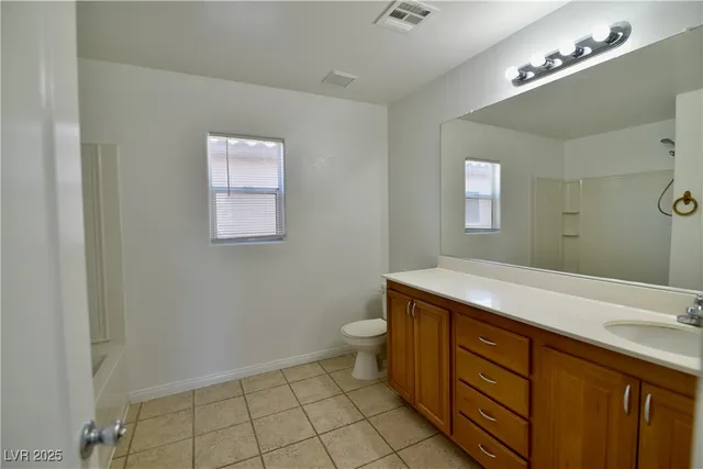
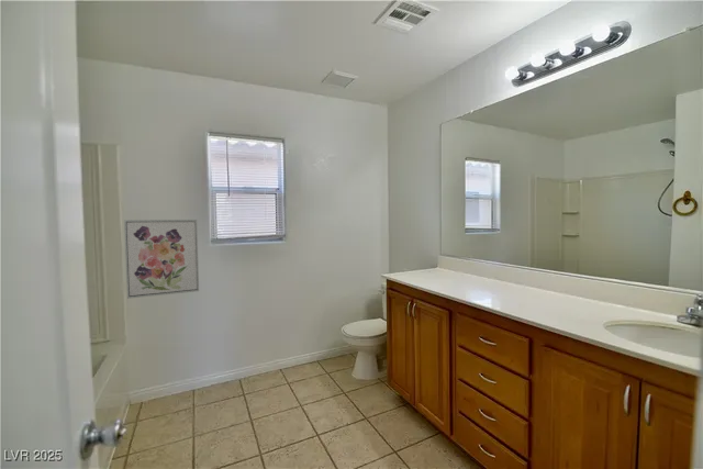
+ wall art (164, 257)
